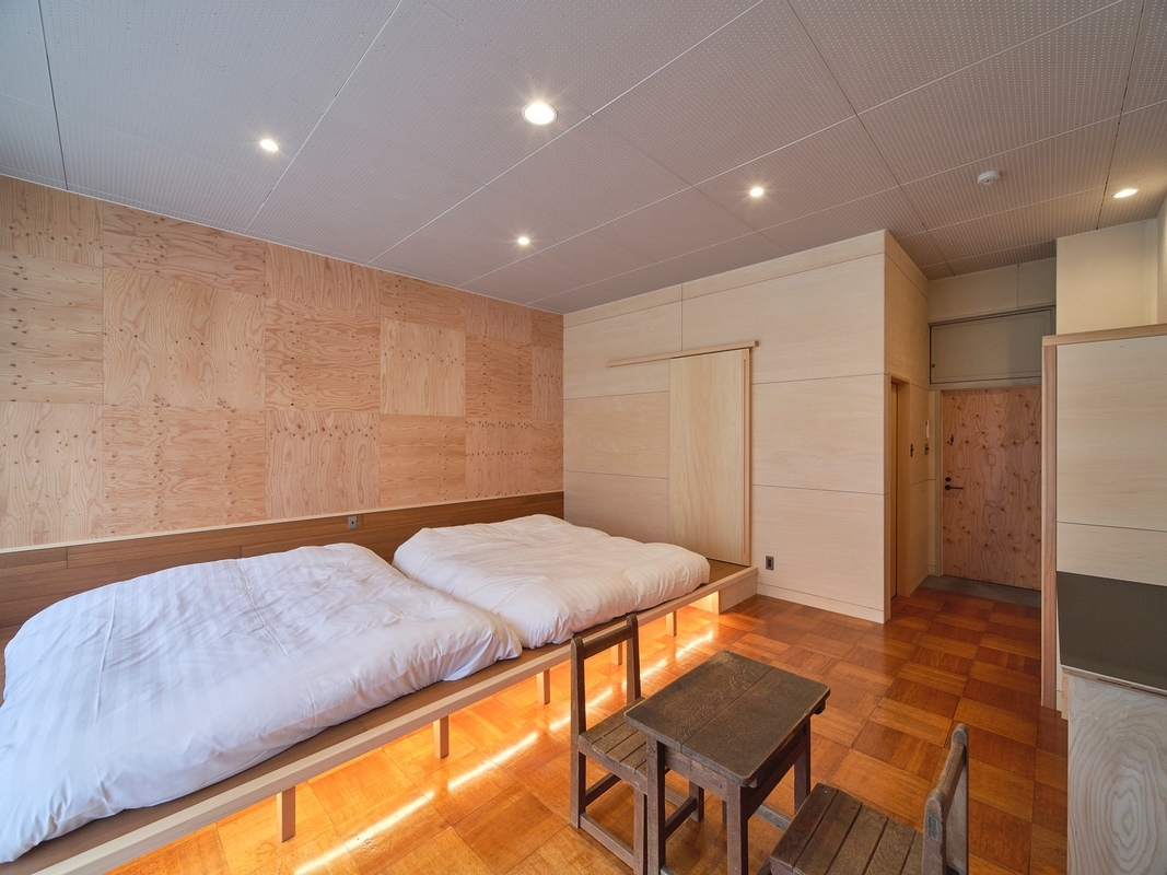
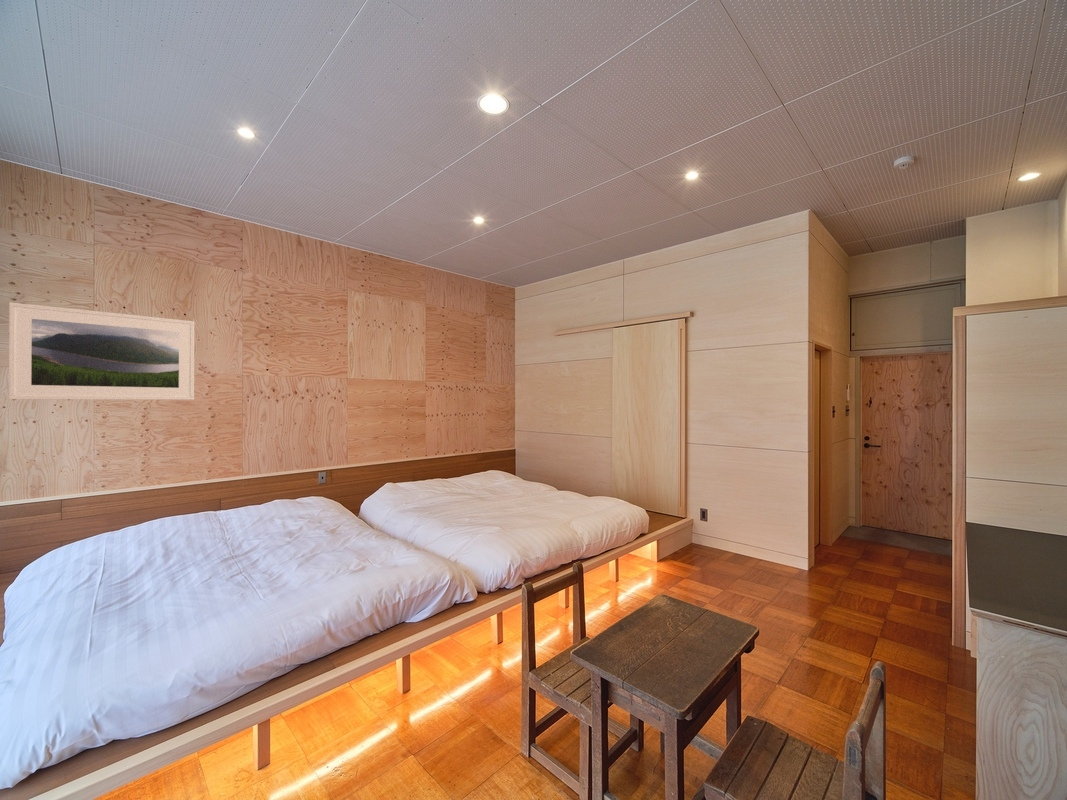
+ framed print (111, 356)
